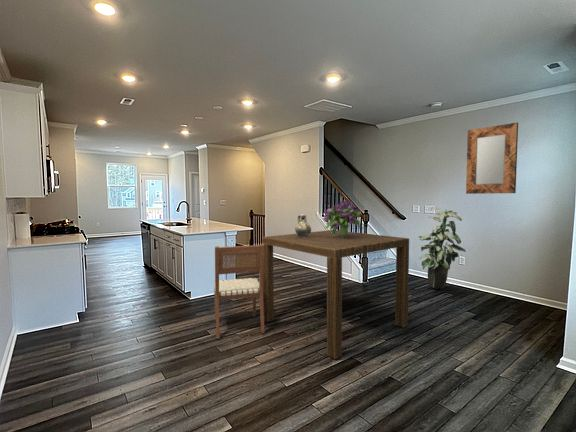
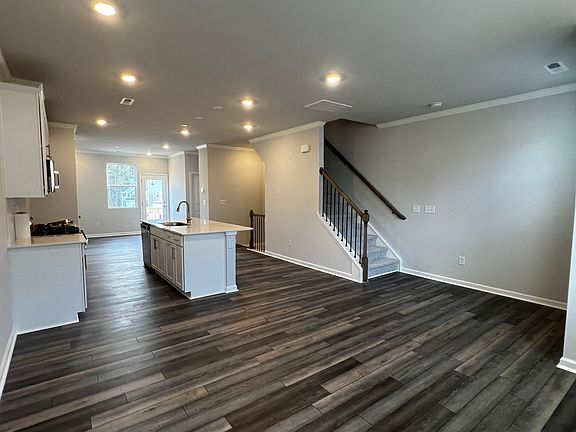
- bouquet (344, 218)
- chair (237, 285)
- indoor plant (438, 247)
- home mirror (490, 160)
- ceramic jug (302, 225)
- dining table (333, 280)
